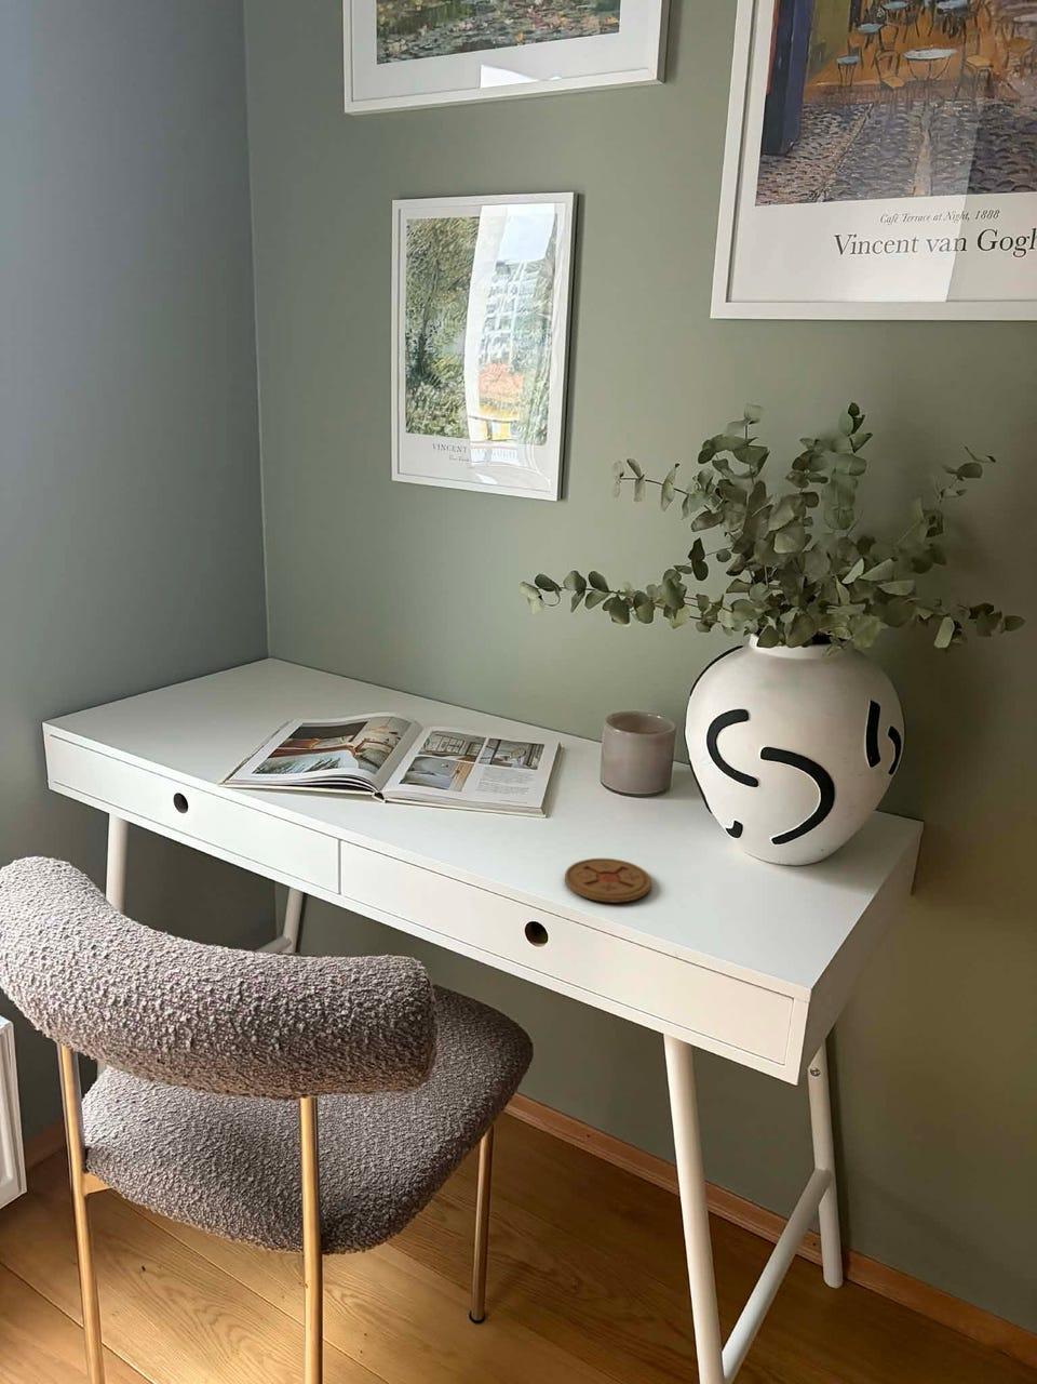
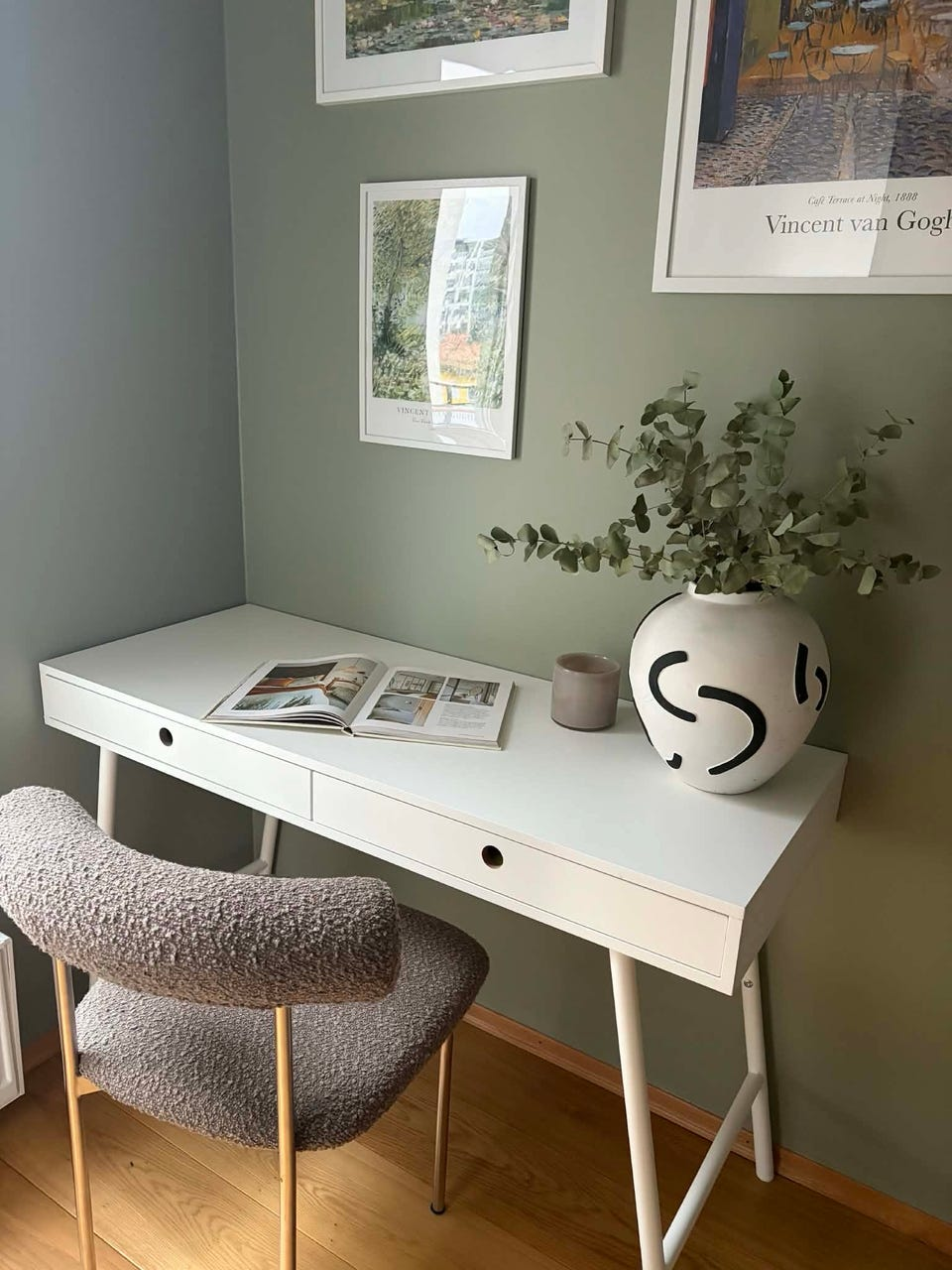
- coaster (607, 879)
